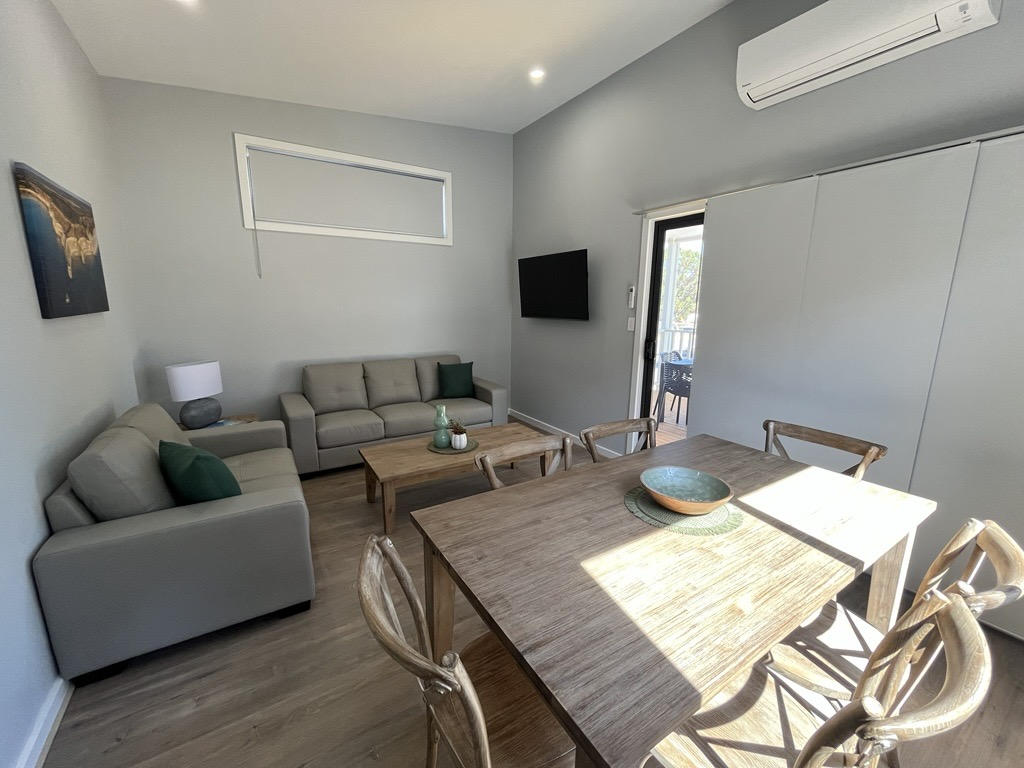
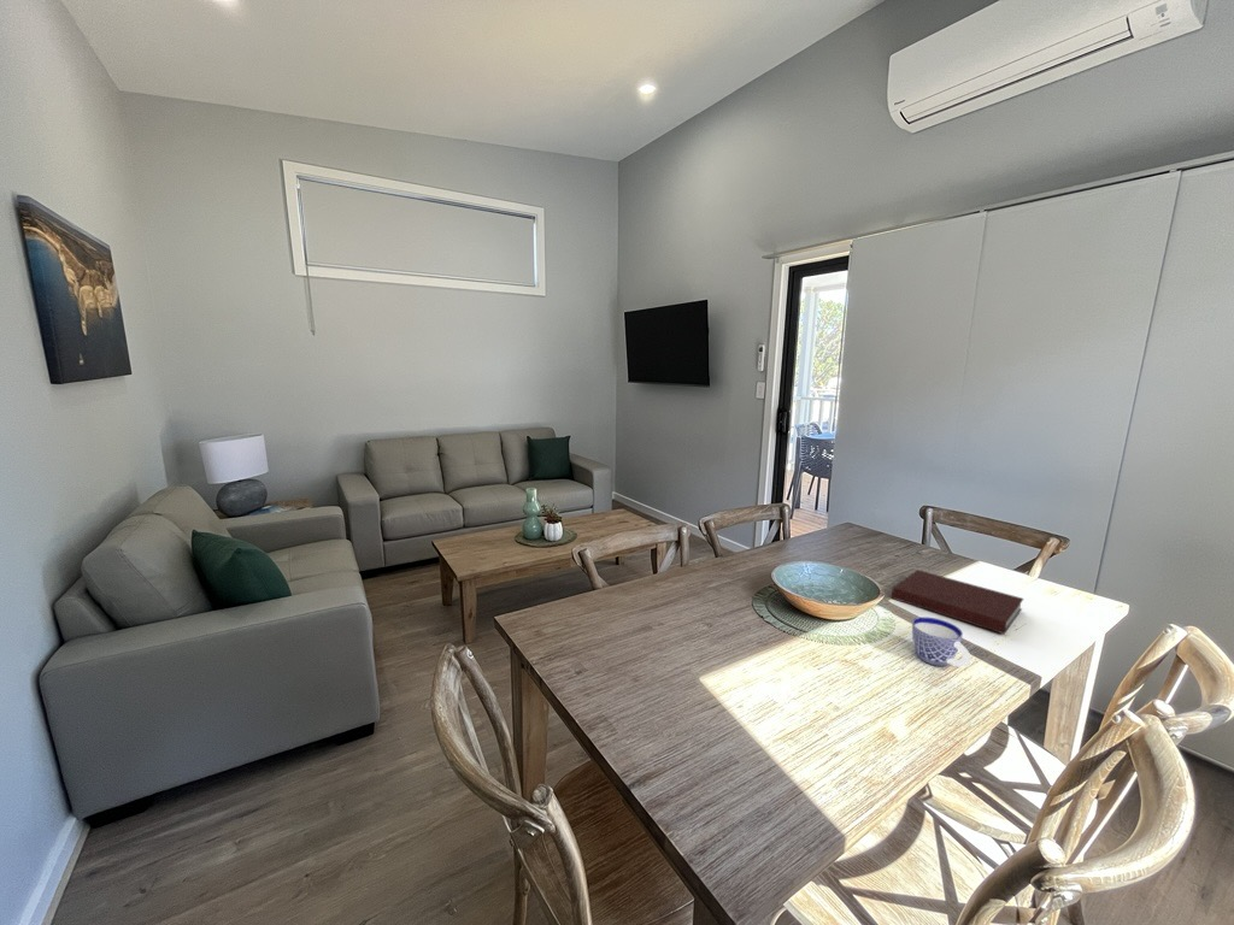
+ notebook (956, 597)
+ cup (941, 646)
